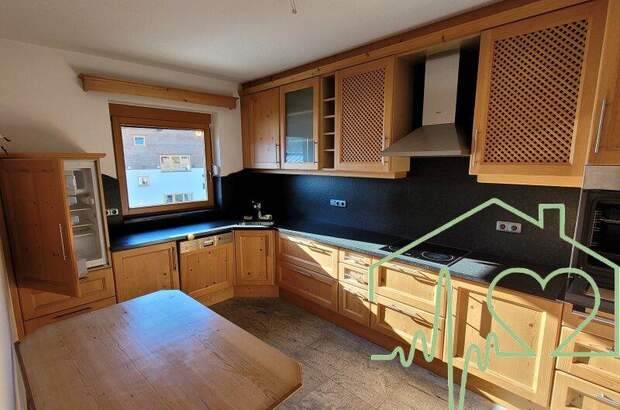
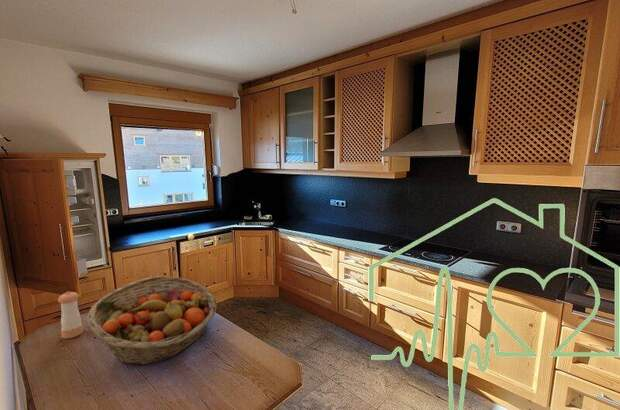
+ fruit basket (159, 315)
+ pepper shaker (70, 313)
